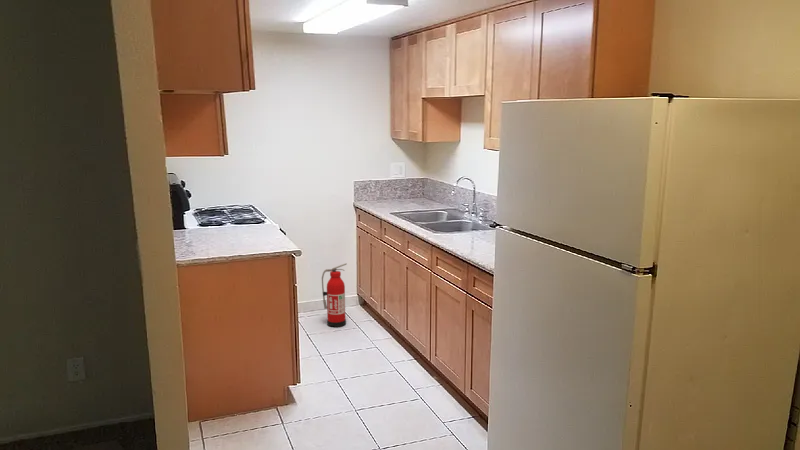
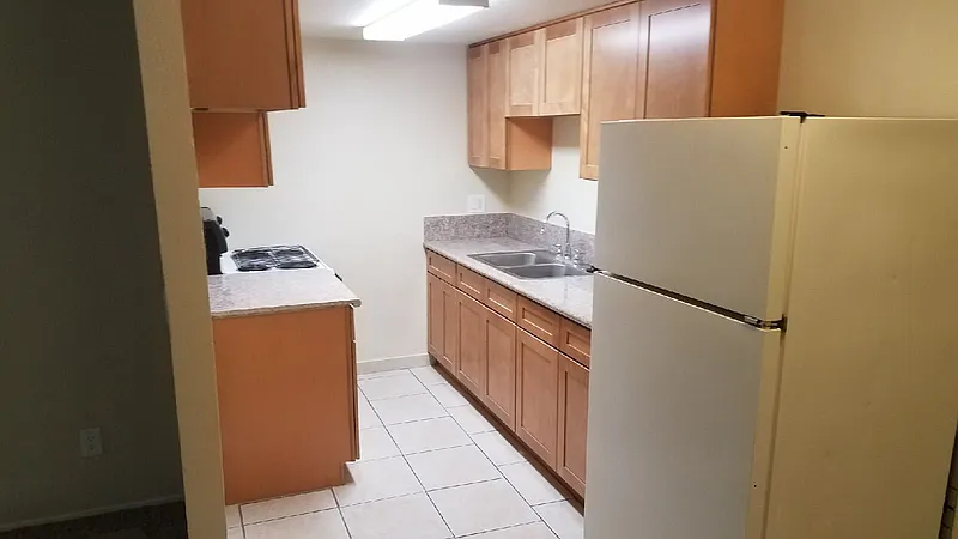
- fire extinguisher (334, 294)
